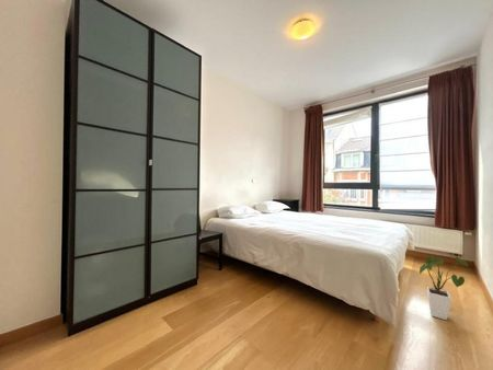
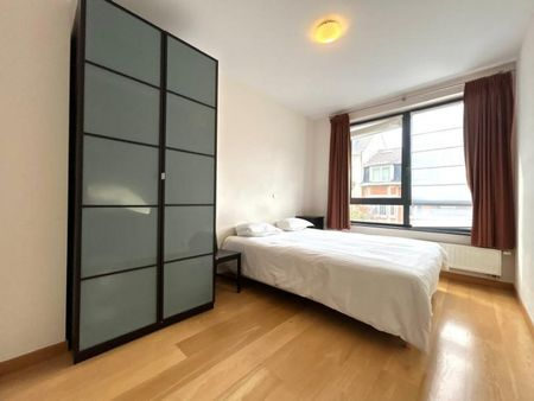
- house plant (443, 286)
